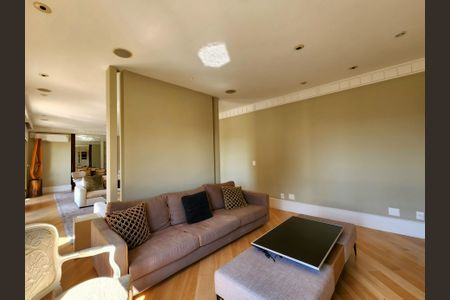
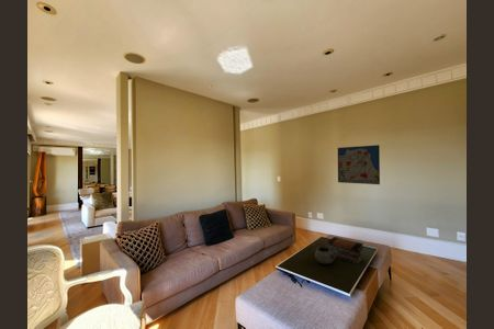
+ decorative bowl (324, 253)
+ book stack (345, 249)
+ wall art (357, 164)
